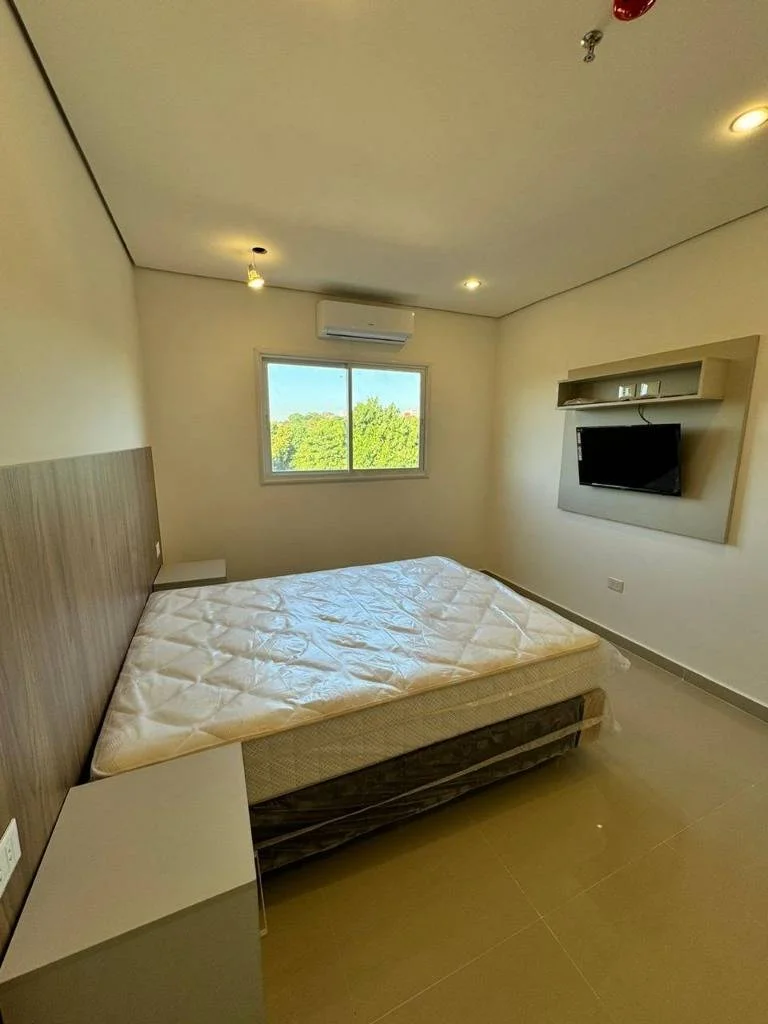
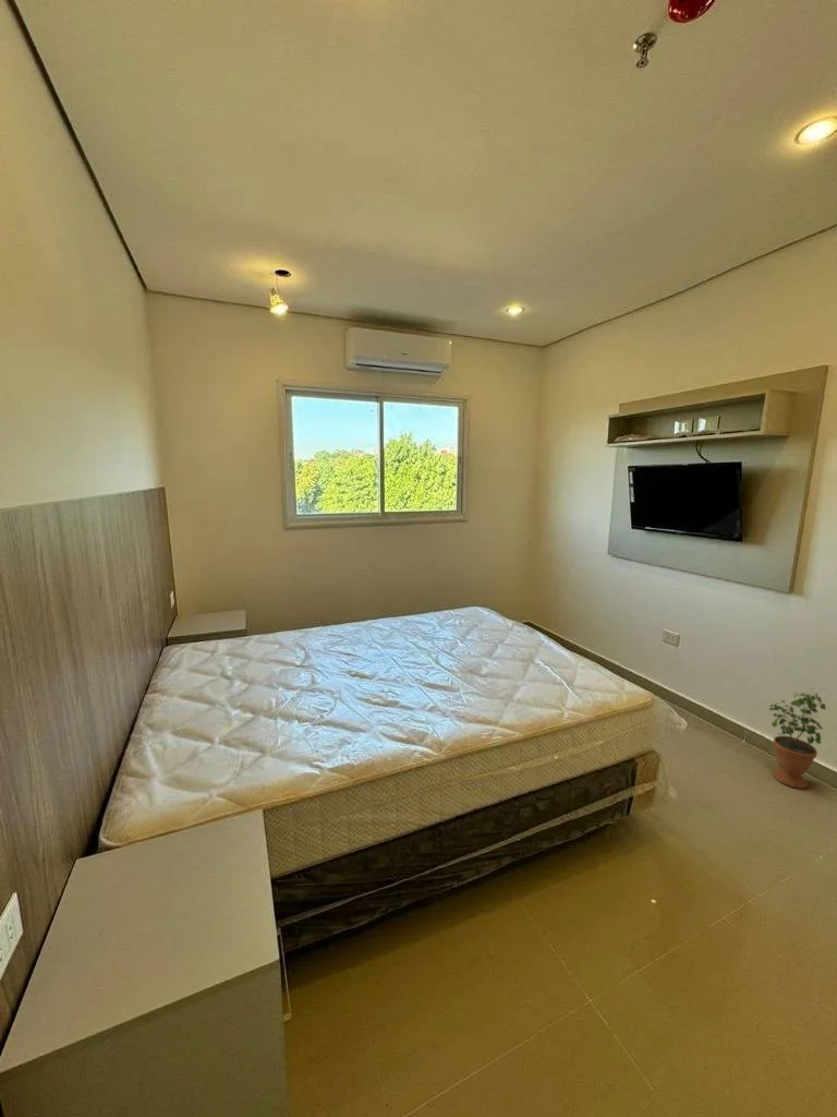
+ potted plant (792, 733)
